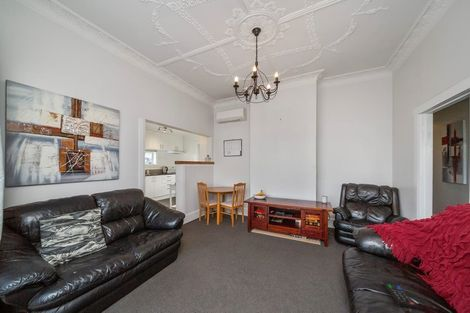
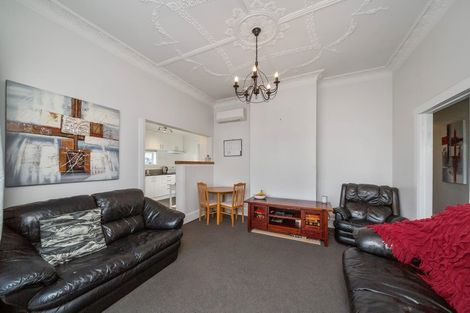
- remote control (398, 293)
